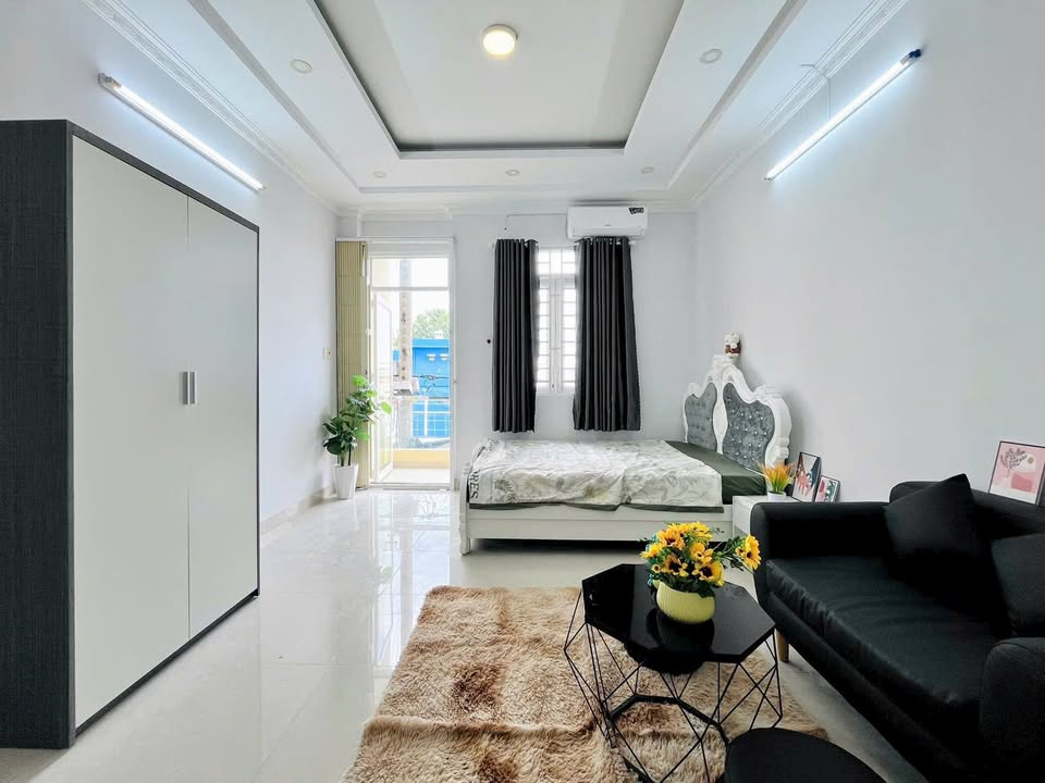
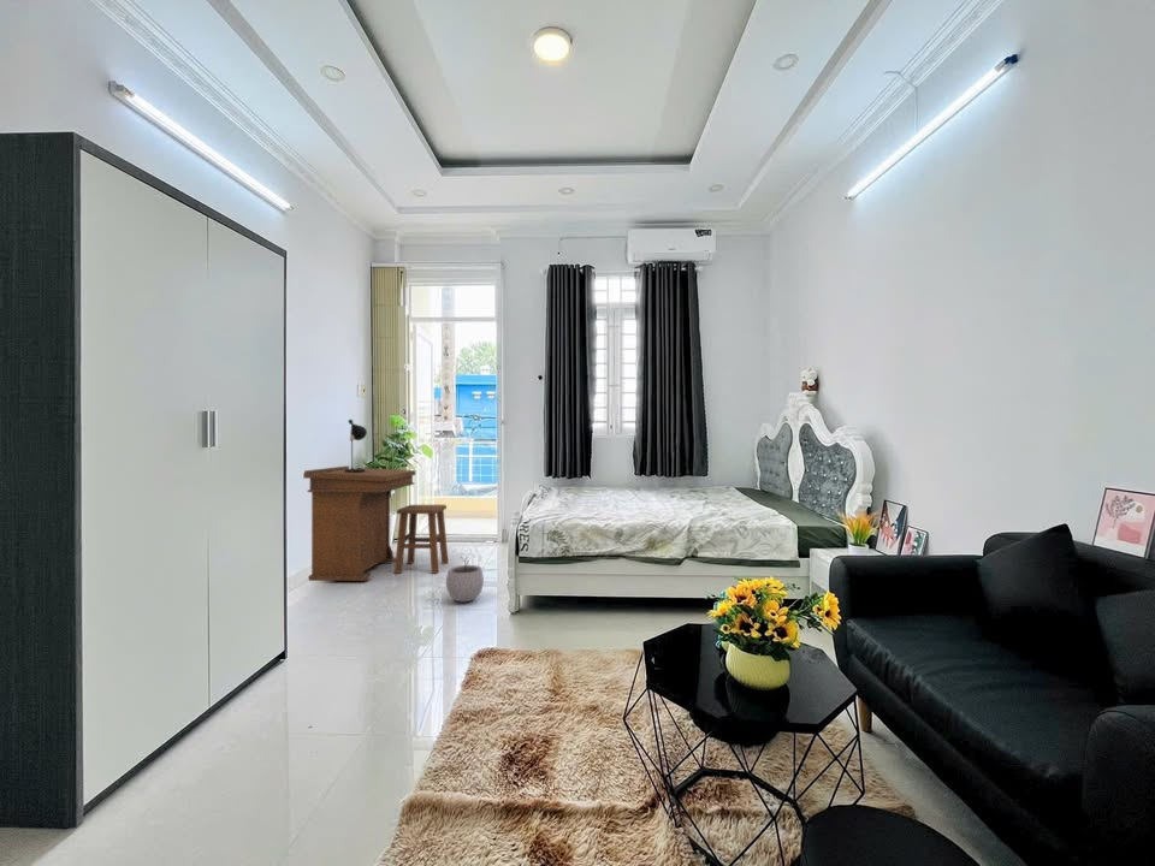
+ plant pot (464, 577)
+ desk (383, 518)
+ table lamp (351, 445)
